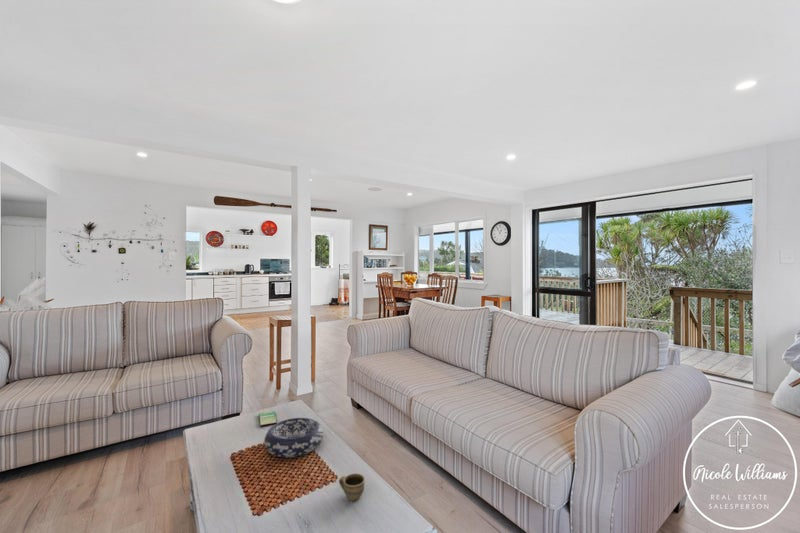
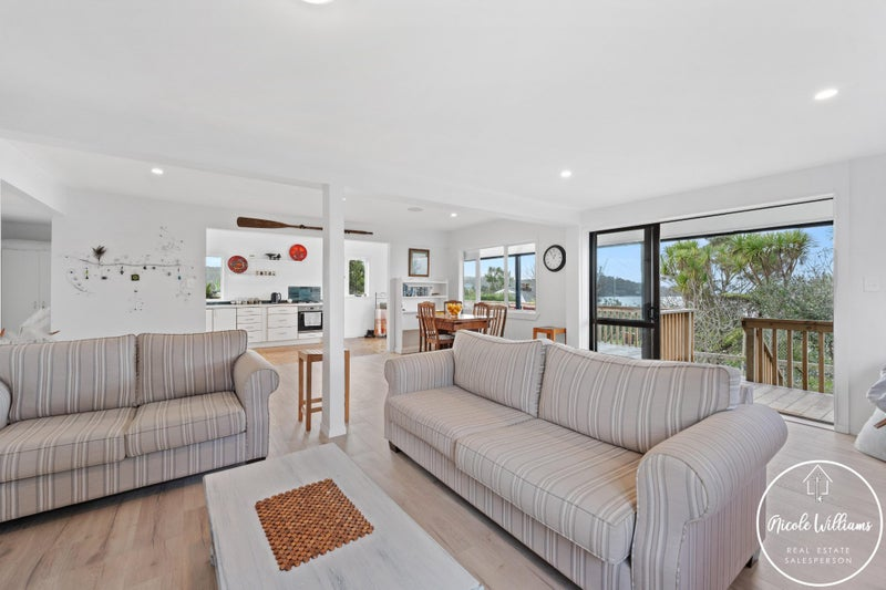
- cup (351, 486)
- smartphone (269, 418)
- decorative bowl (294, 436)
